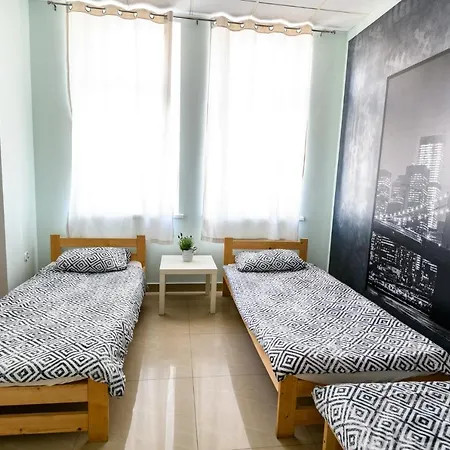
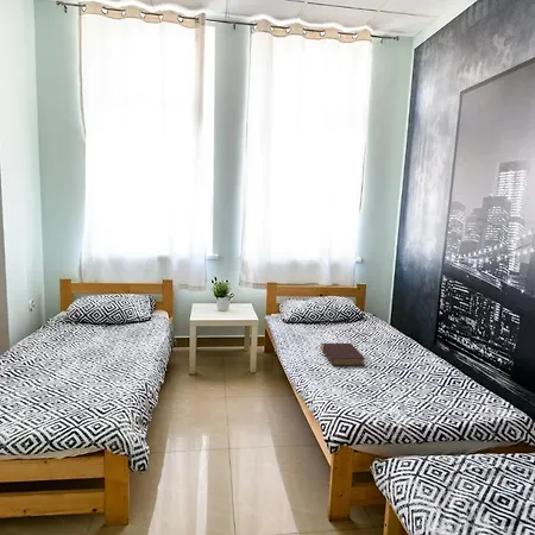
+ book (341, 353)
